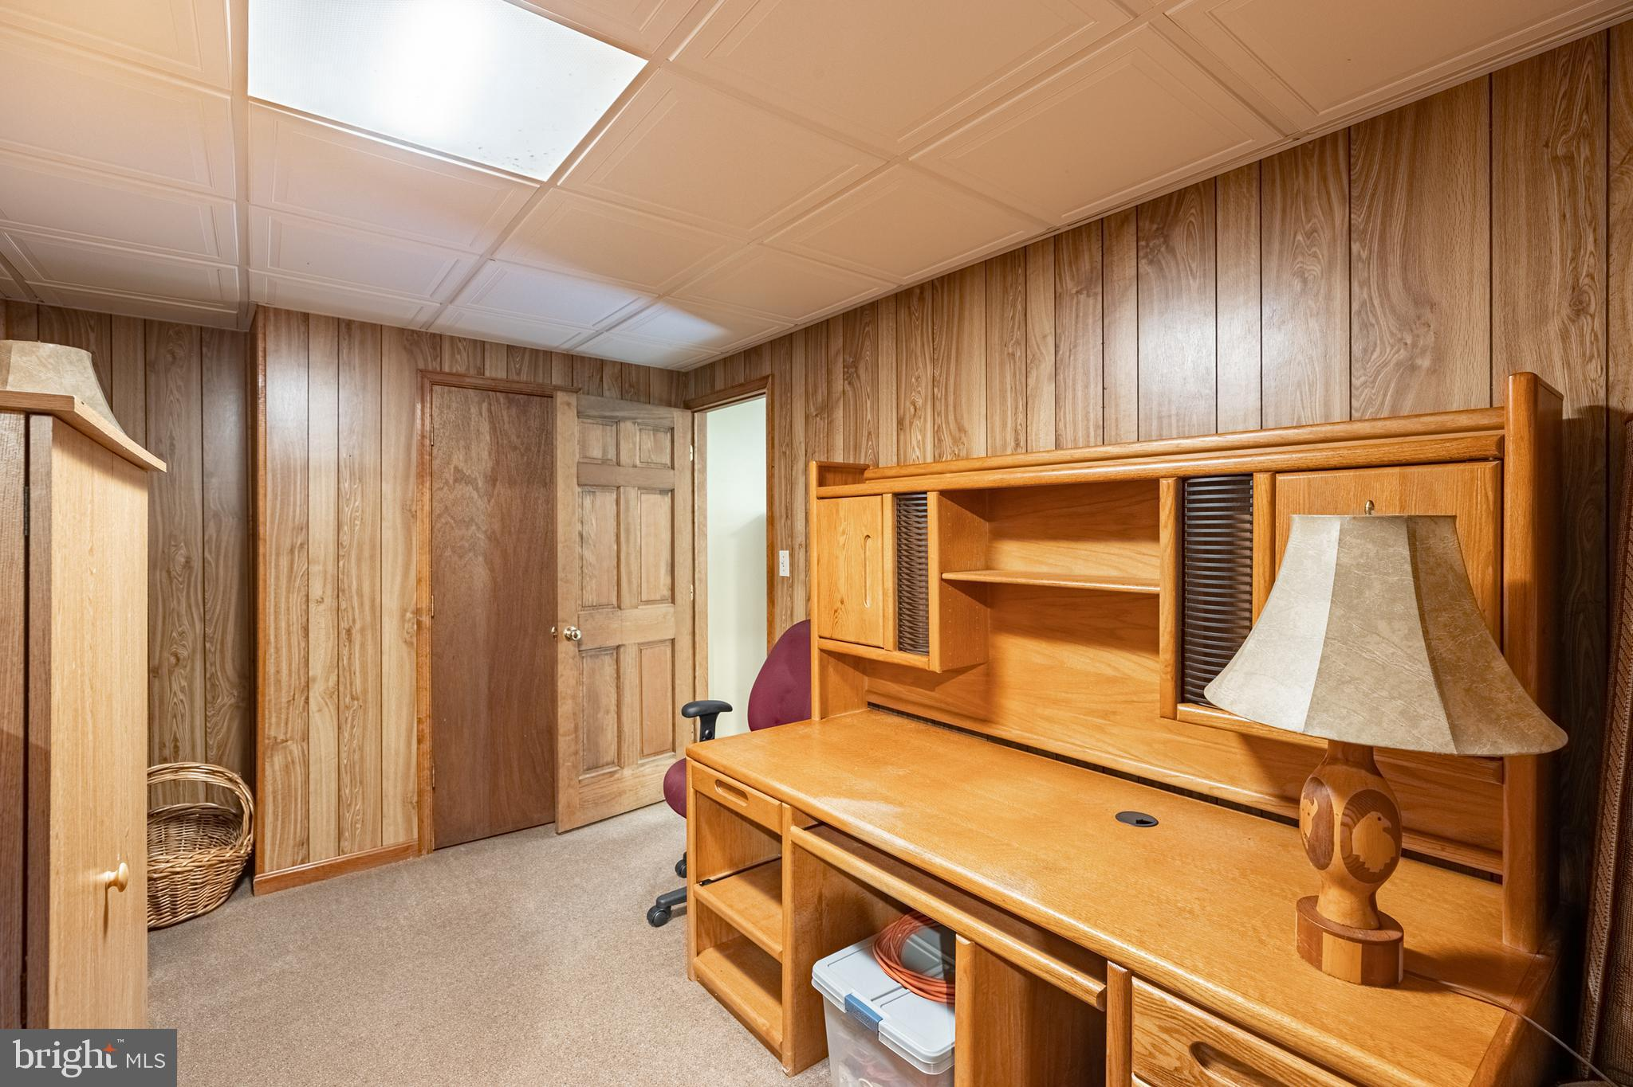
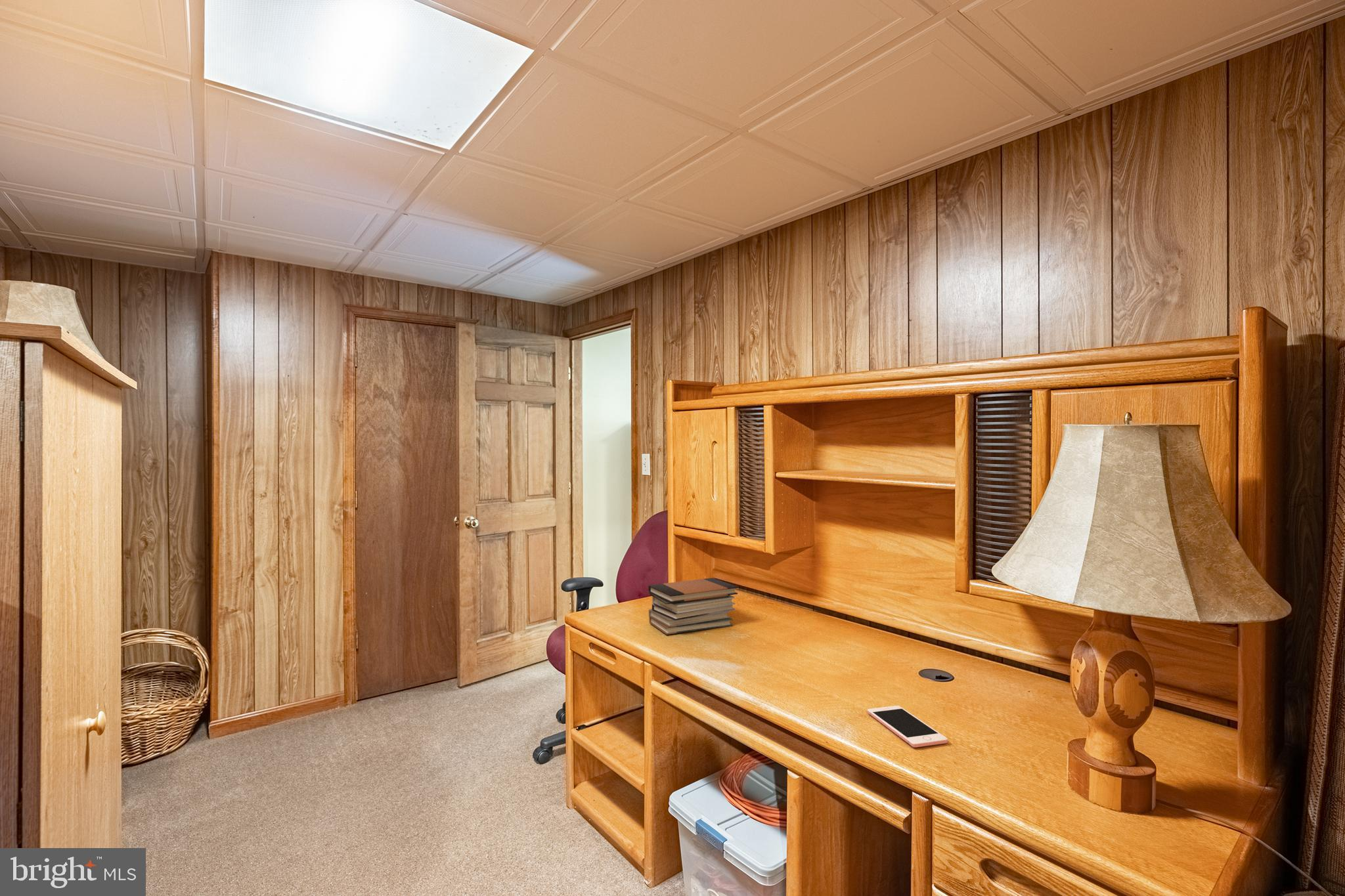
+ book stack (692, 605)
+ cell phone (905, 725)
